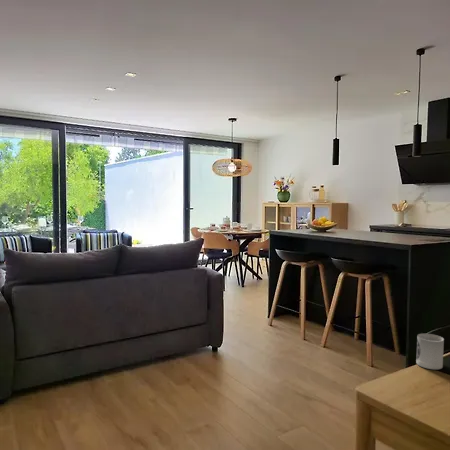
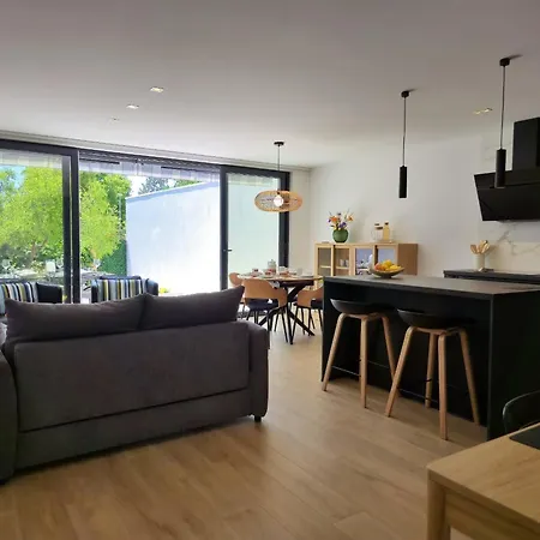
- cup (430, 349)
